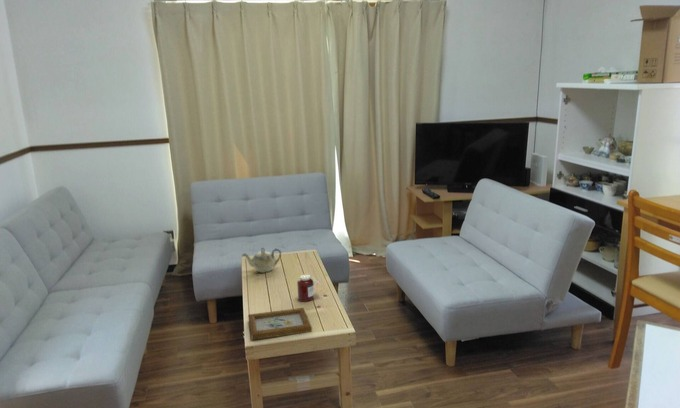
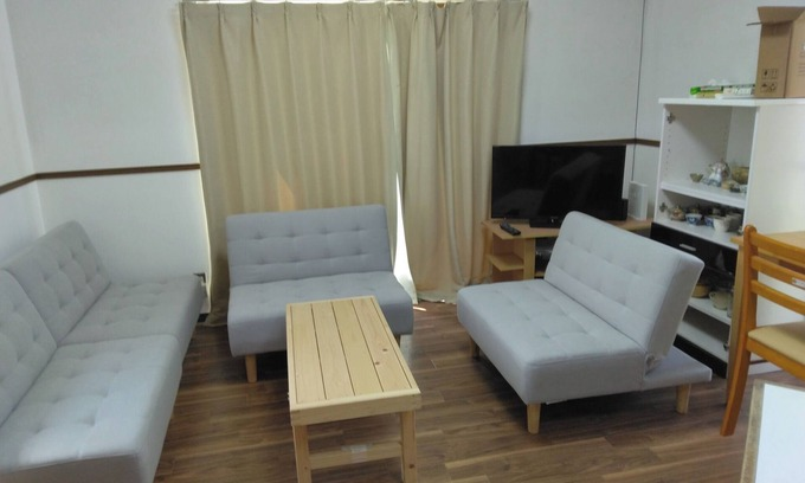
- teapot (261, 259)
- jar (308, 287)
- picture frame (279, 322)
